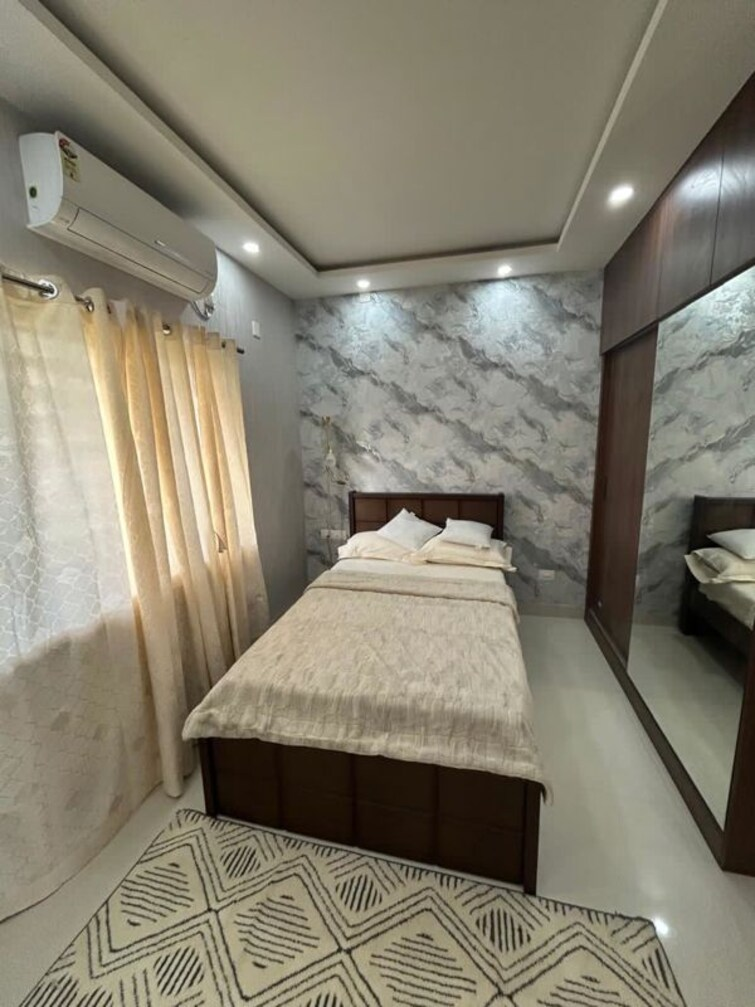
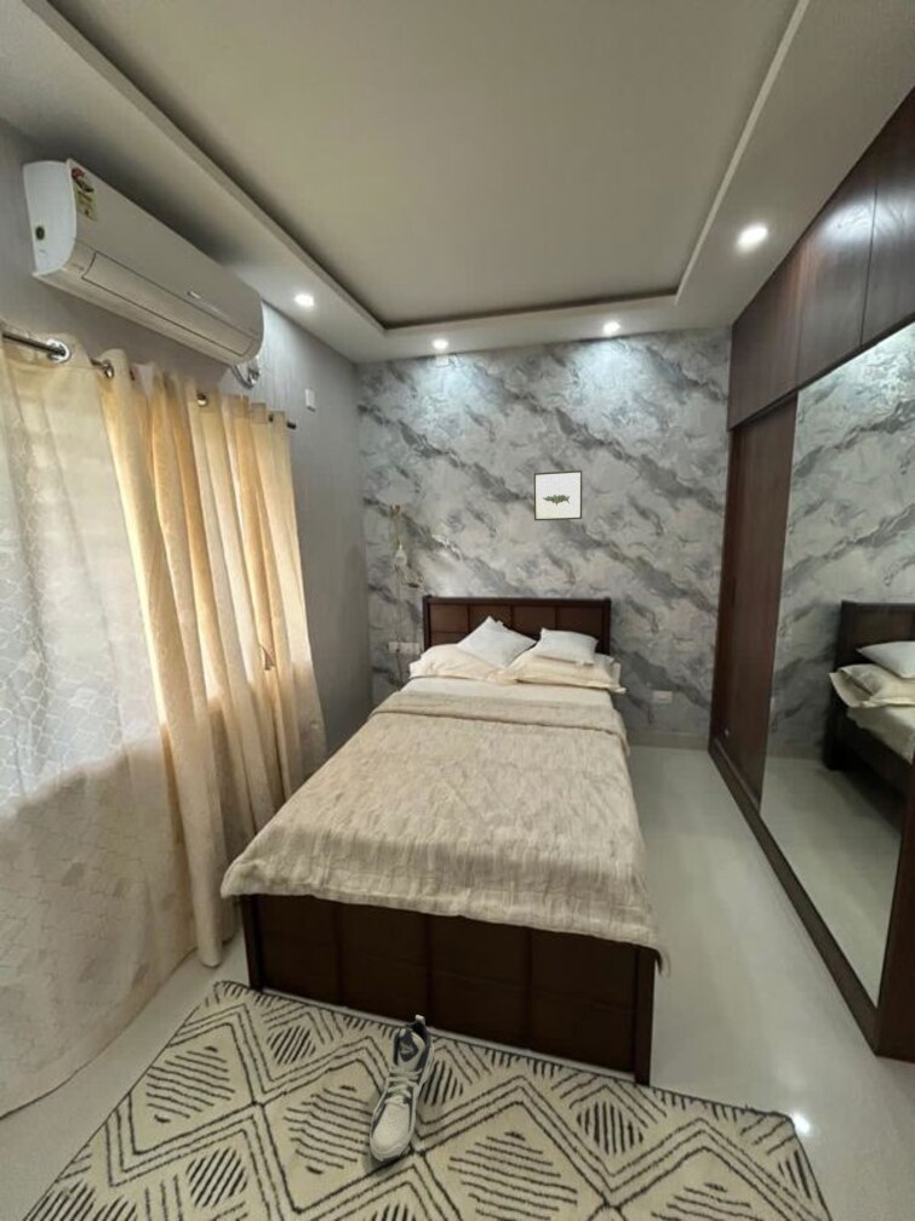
+ wall art (557, 496)
+ sneaker (402, 1073)
